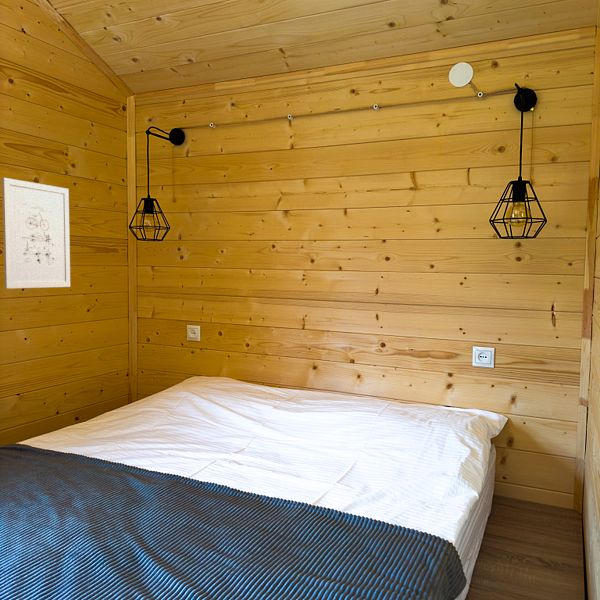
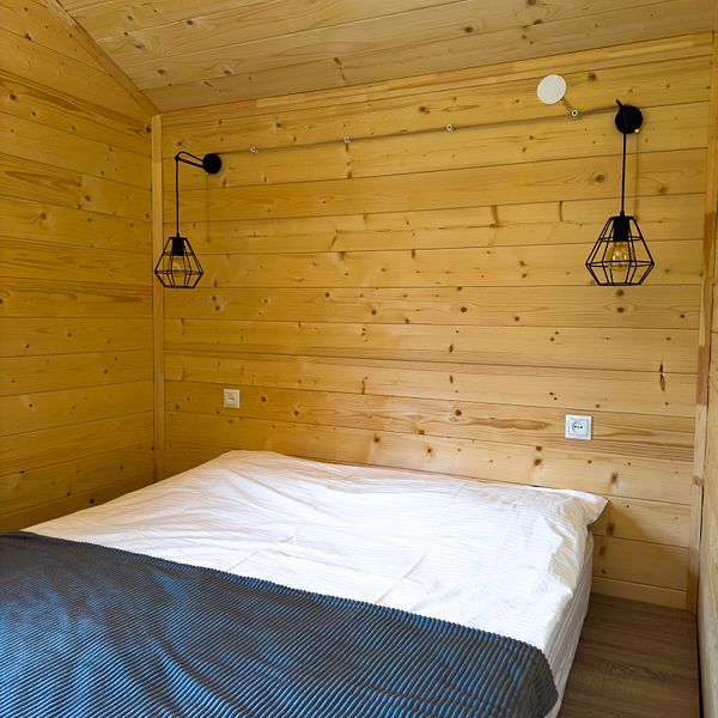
- wall art (38, 235)
